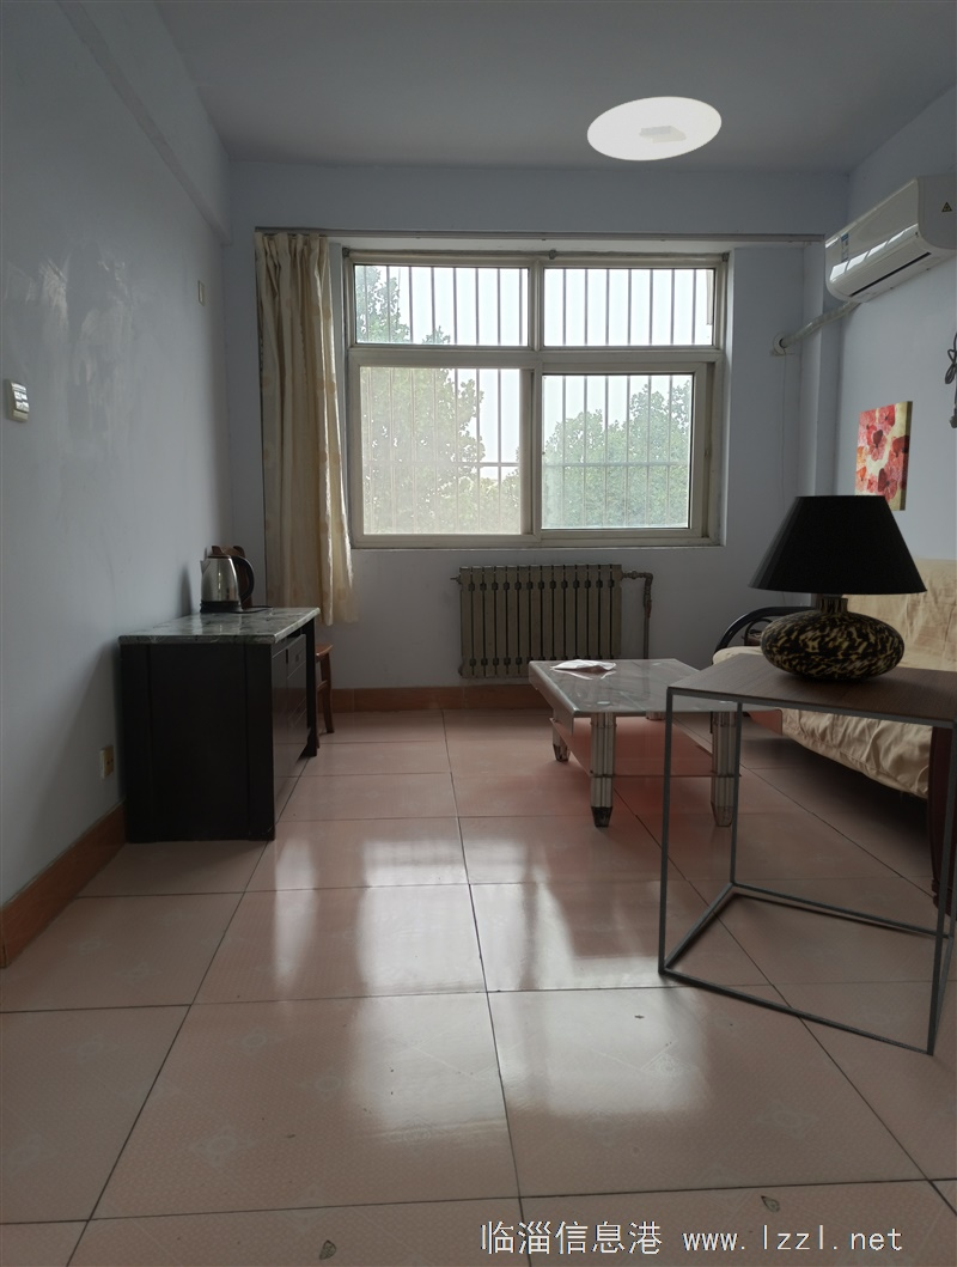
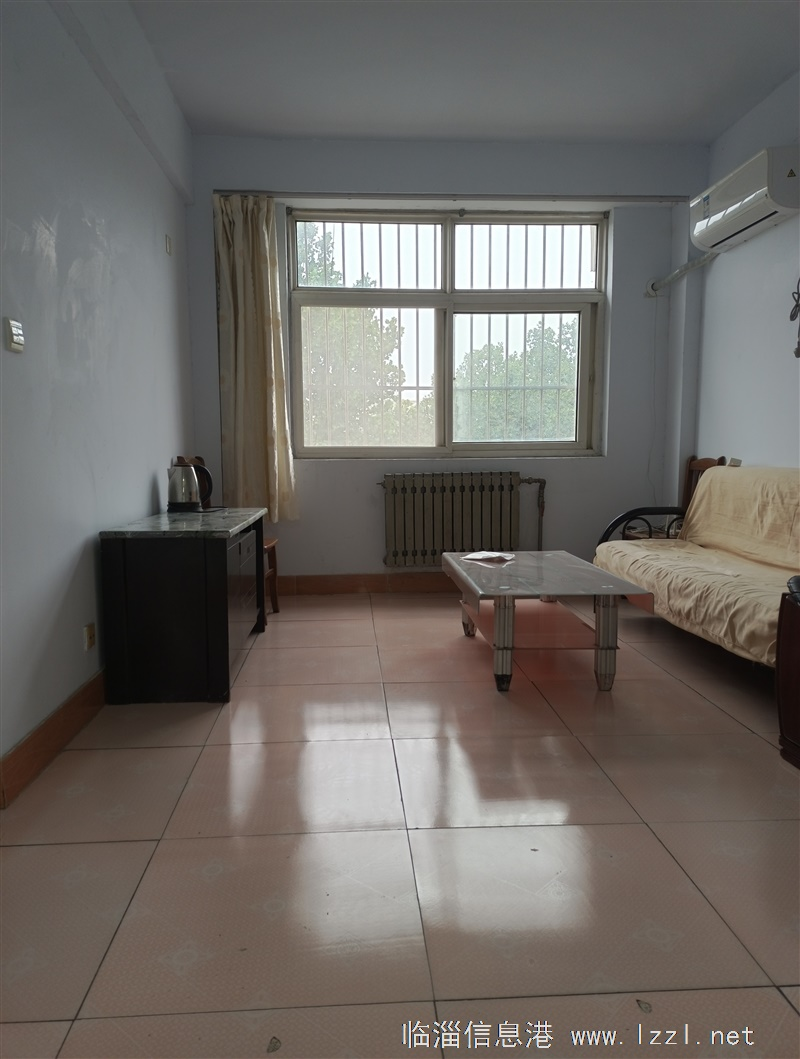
- side table (798, 896)
- ceiling light (653, 124)
- table lamp (833, 586)
- wall art (880, 459)
